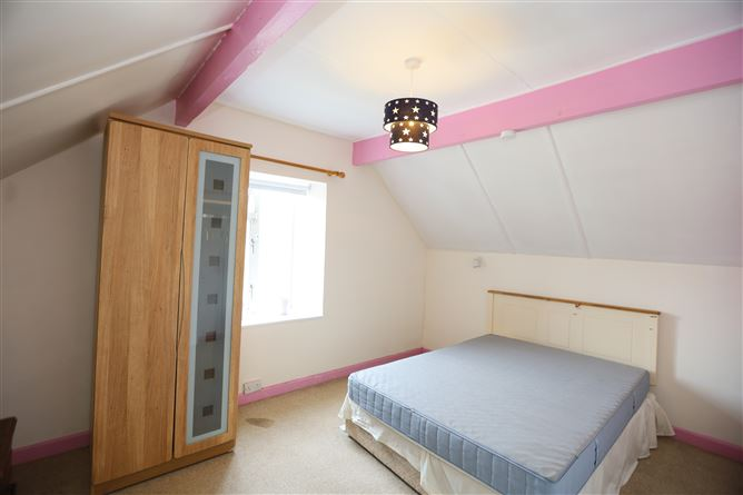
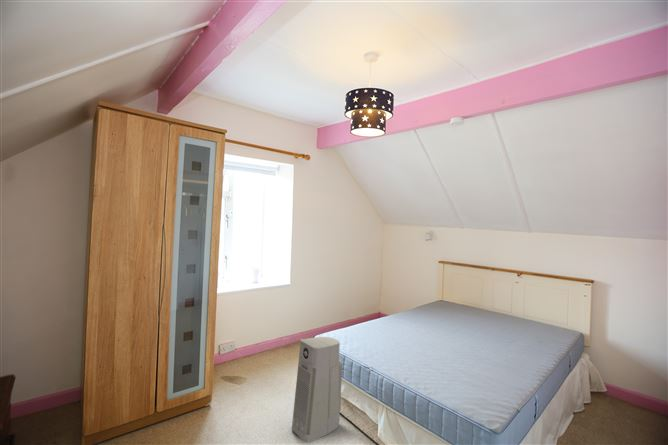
+ air purifier (318, 383)
